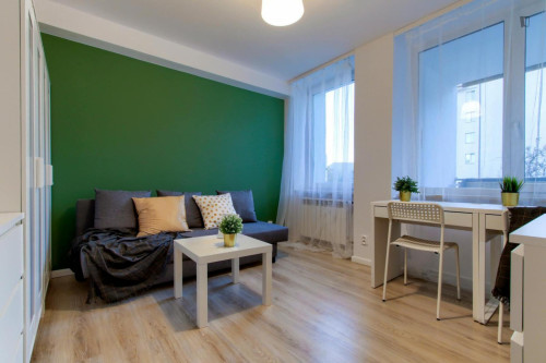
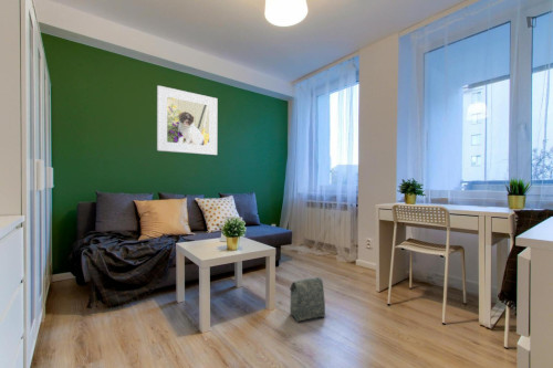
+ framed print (189, 123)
+ bag (306, 296)
